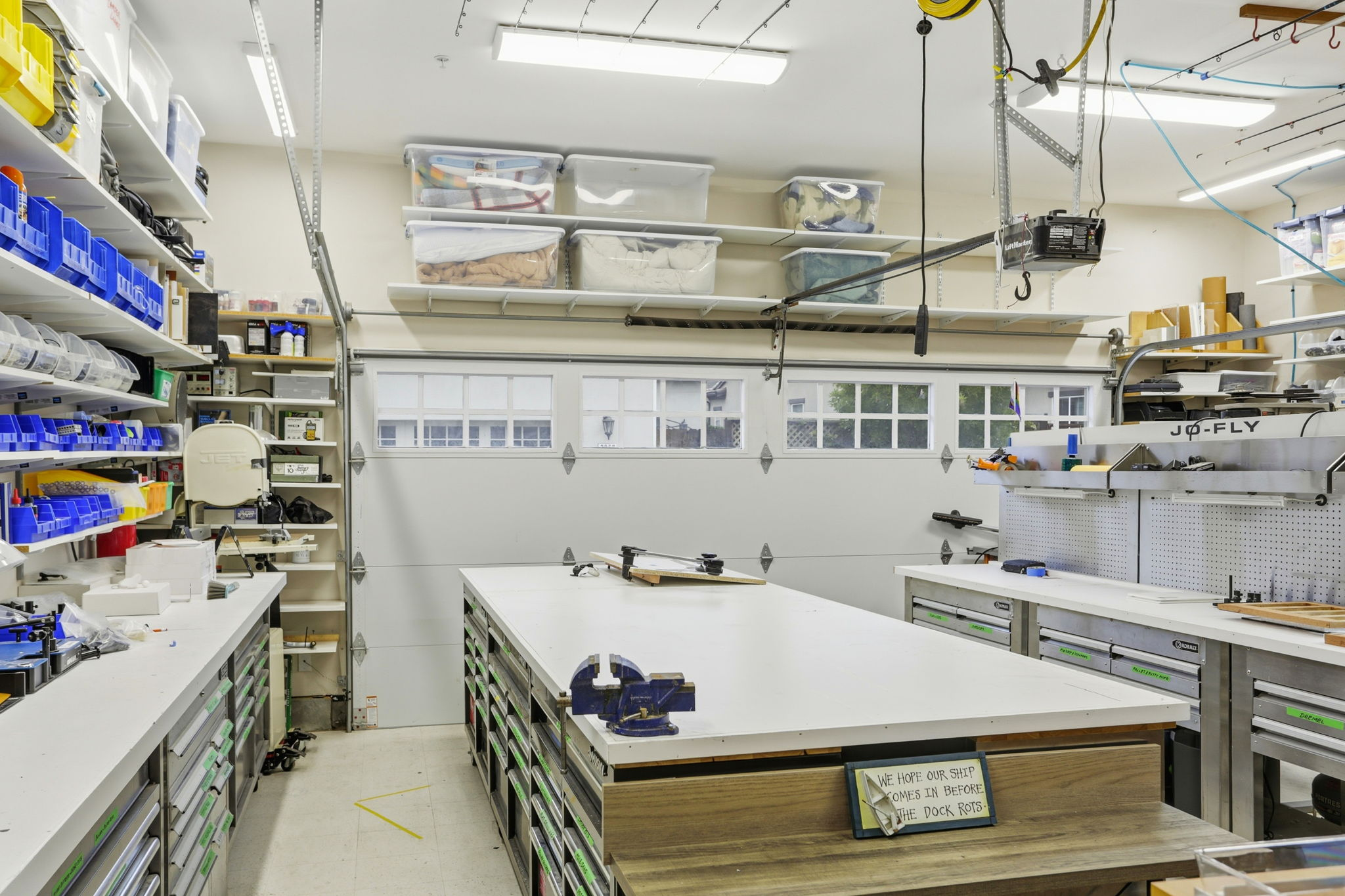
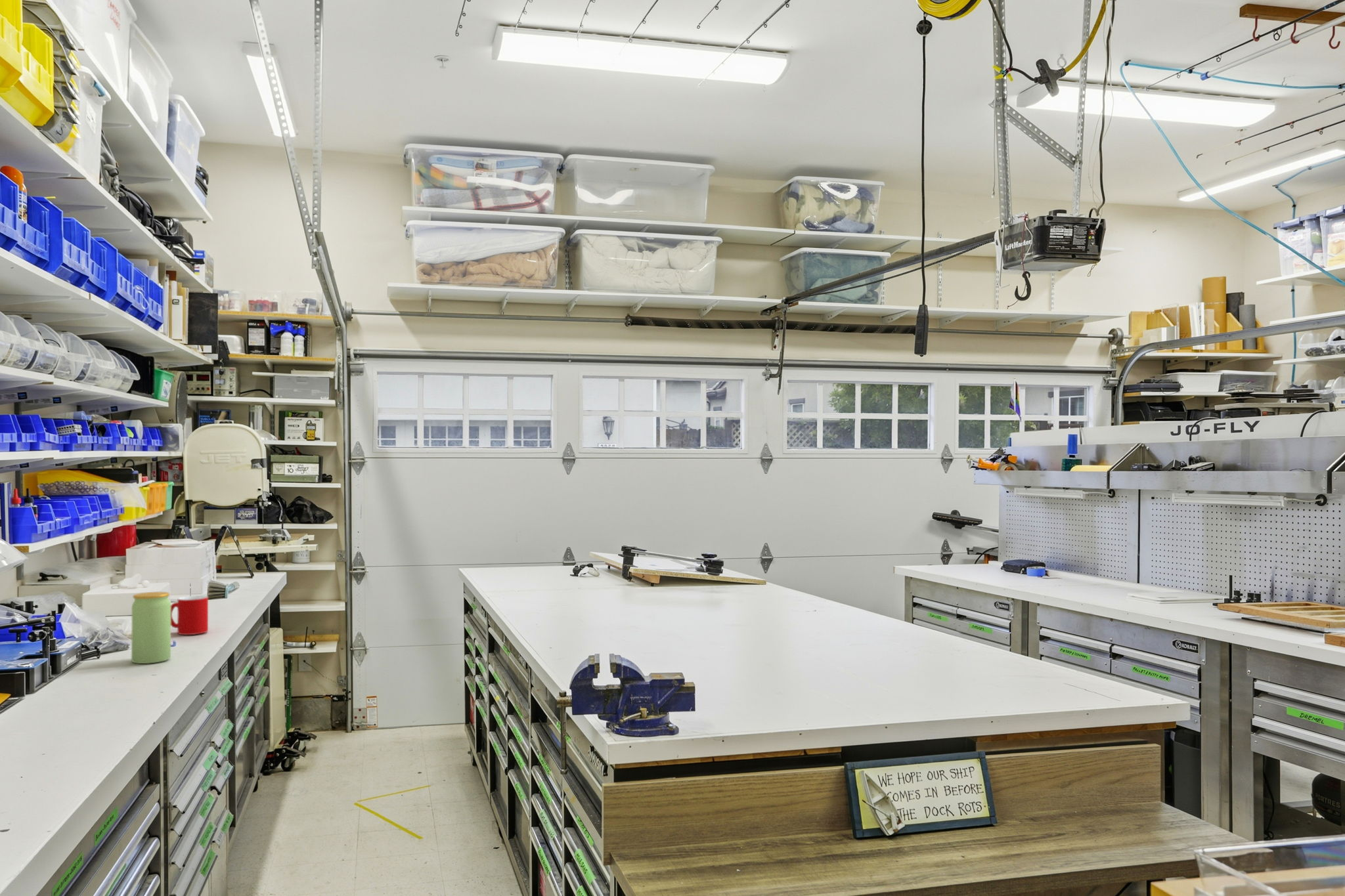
+ jar (151, 627)
+ cup (187, 614)
